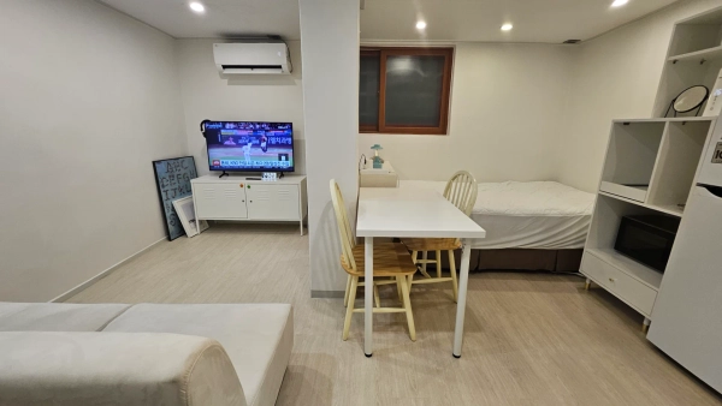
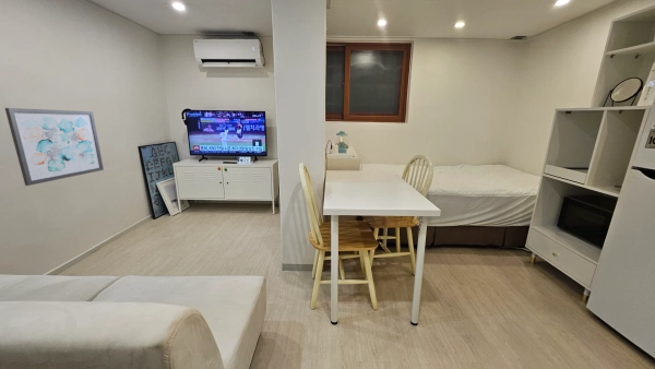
+ wall art (62, 144)
